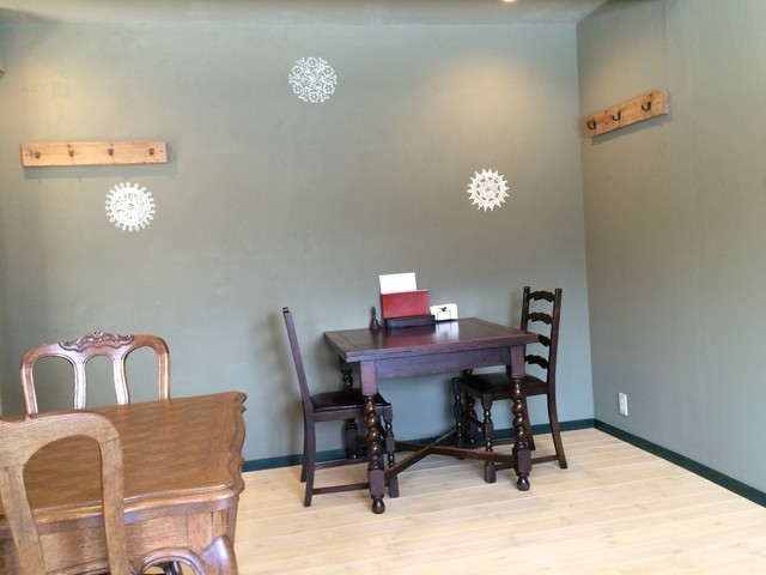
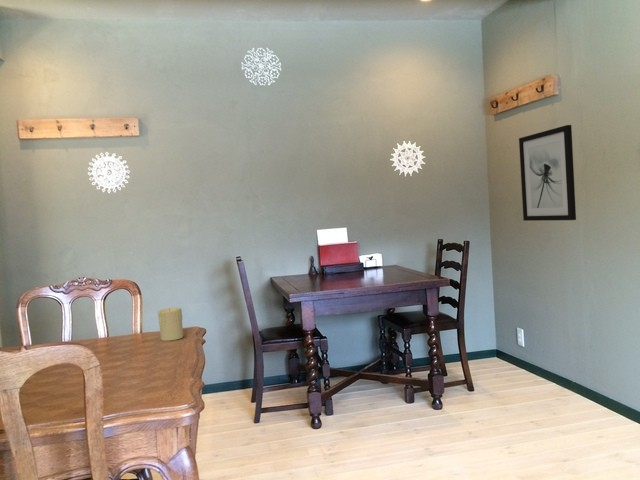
+ wall art (545, 176)
+ candle (171, 322)
